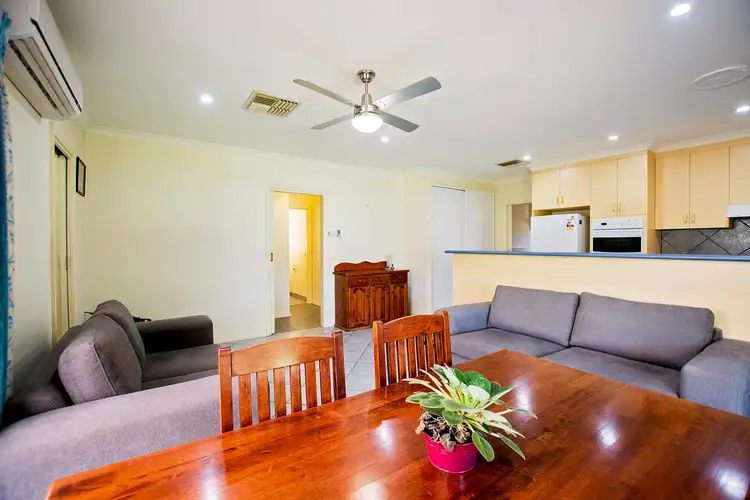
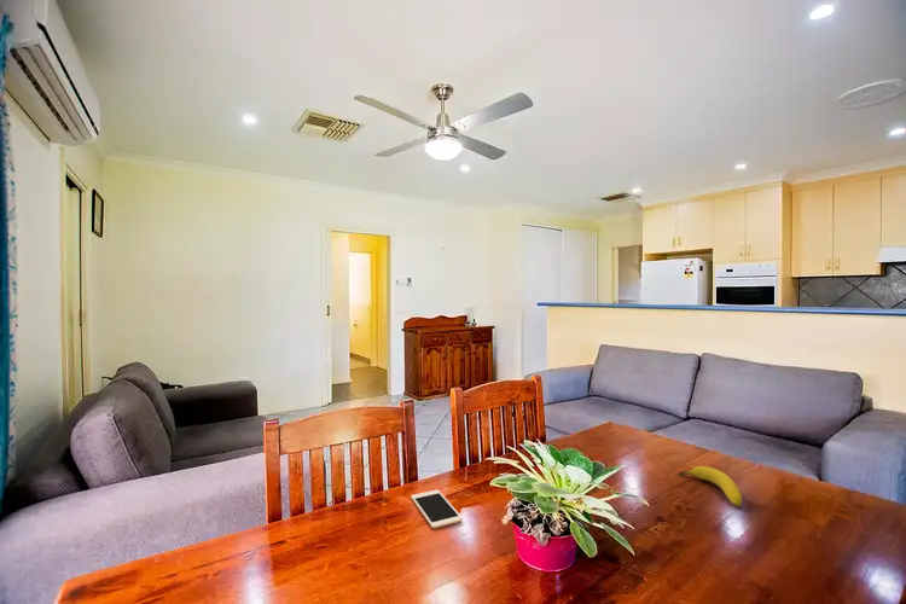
+ cell phone (435, 507)
+ fruit (715, 481)
